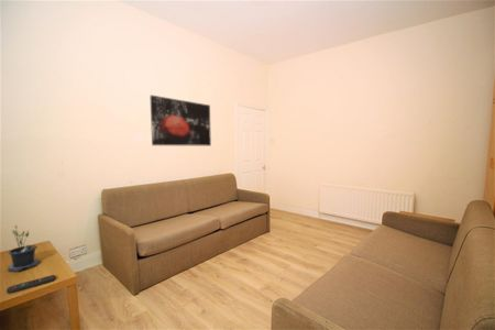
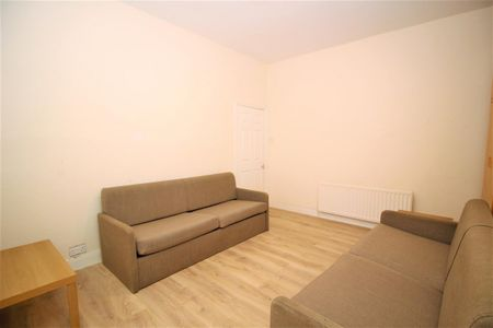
- potted plant (23, 244)
- remote control (32, 283)
- wall art (184, 123)
